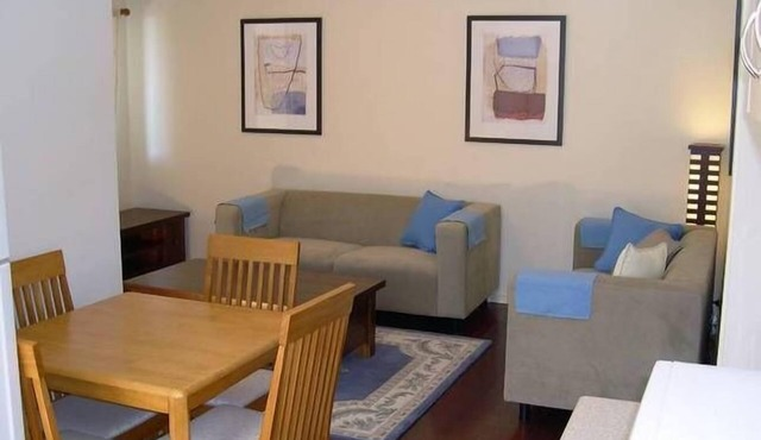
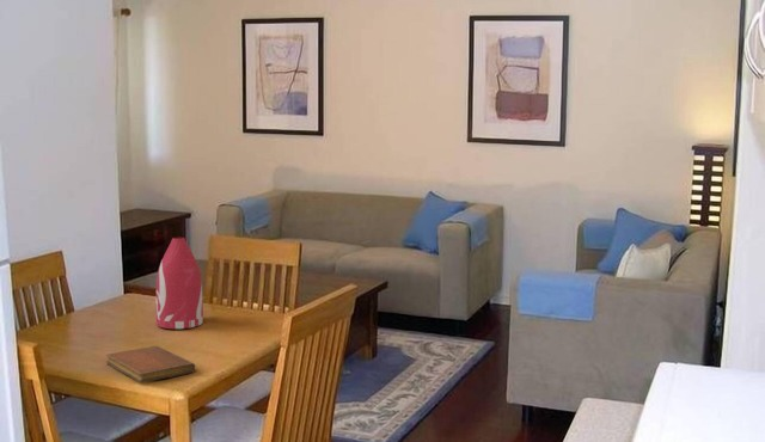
+ bottle (178, 281)
+ notebook (149, 362)
